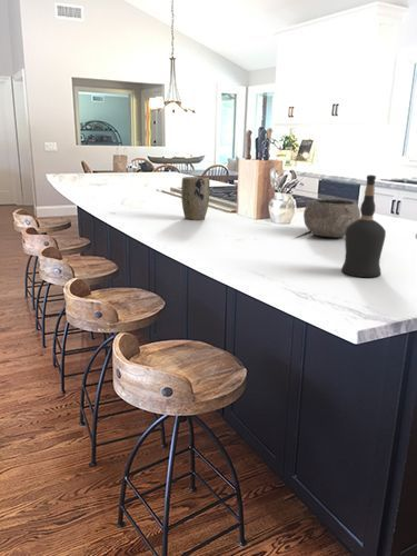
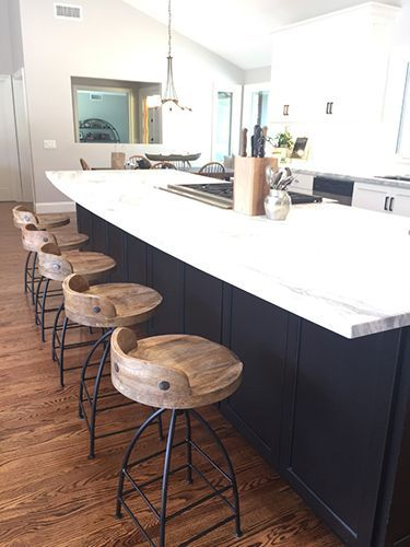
- liquor bottle (366, 225)
- plant pot (195, 198)
- bowl (330, 218)
